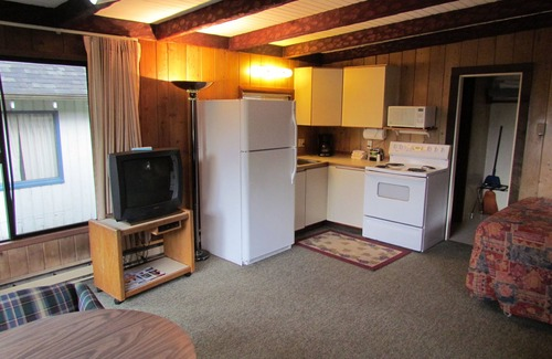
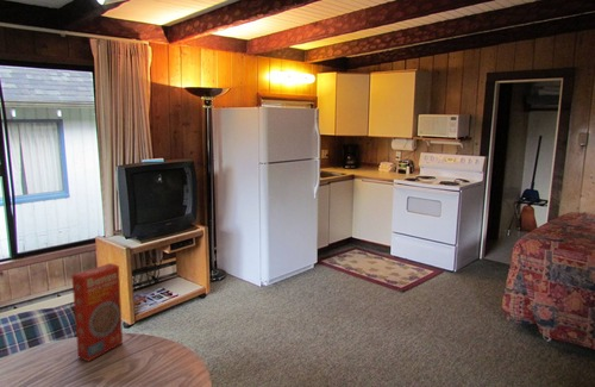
+ macaroni box (98, 310)
